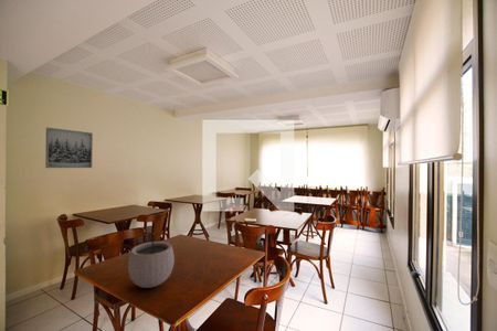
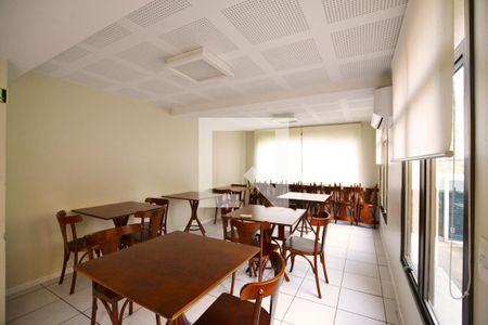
- wall art (71, 149)
- plant pot (151, 257)
